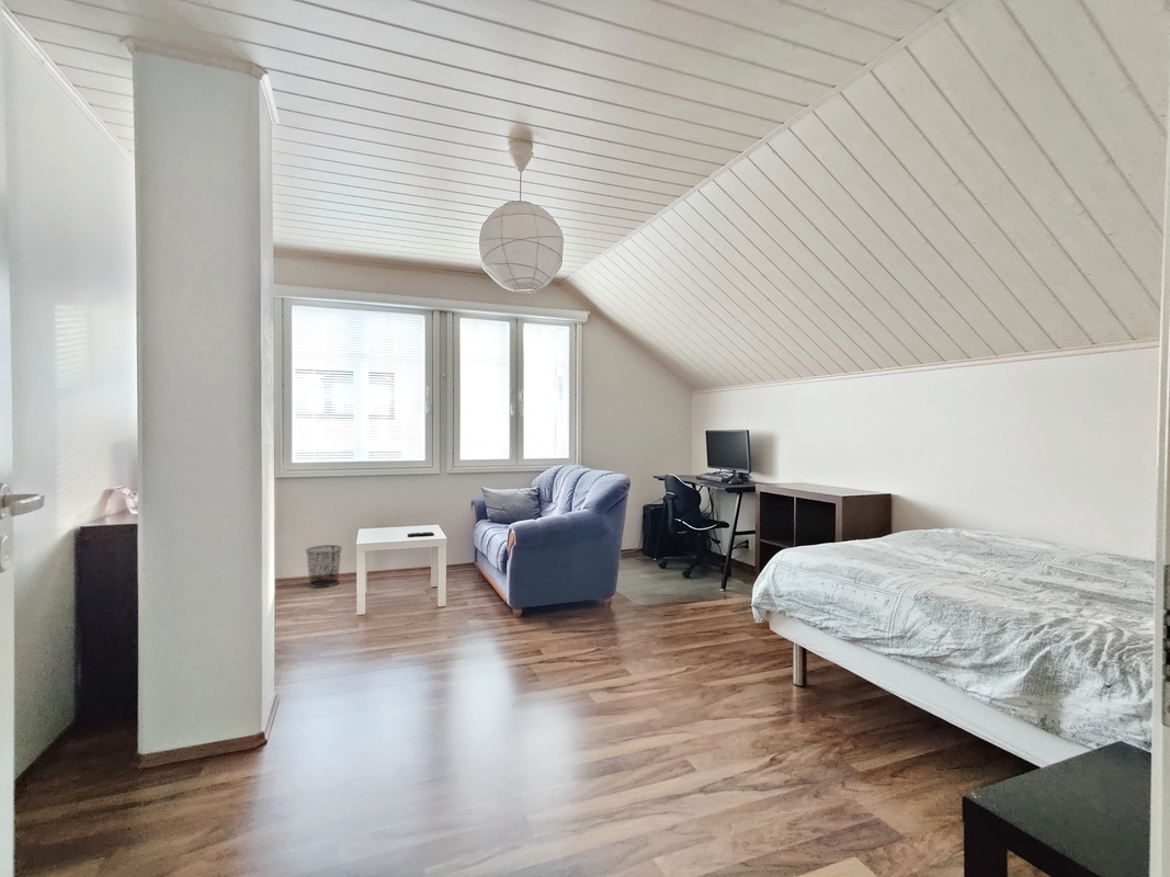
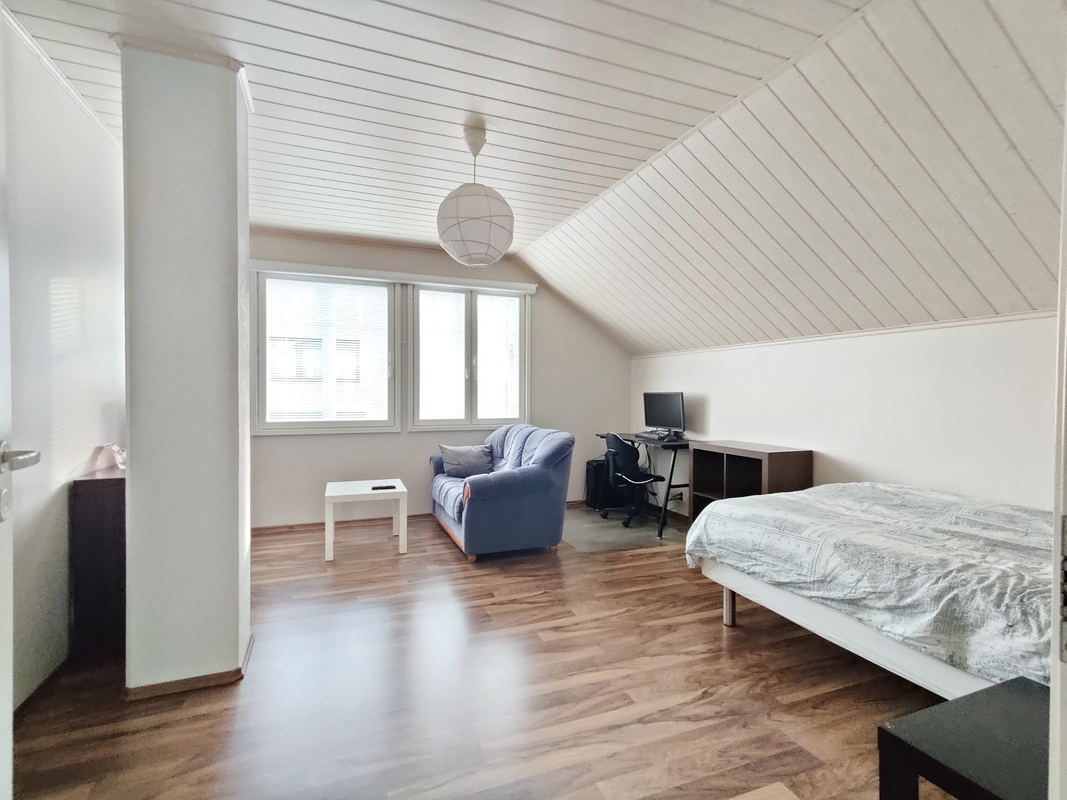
- waste bin (323, 566)
